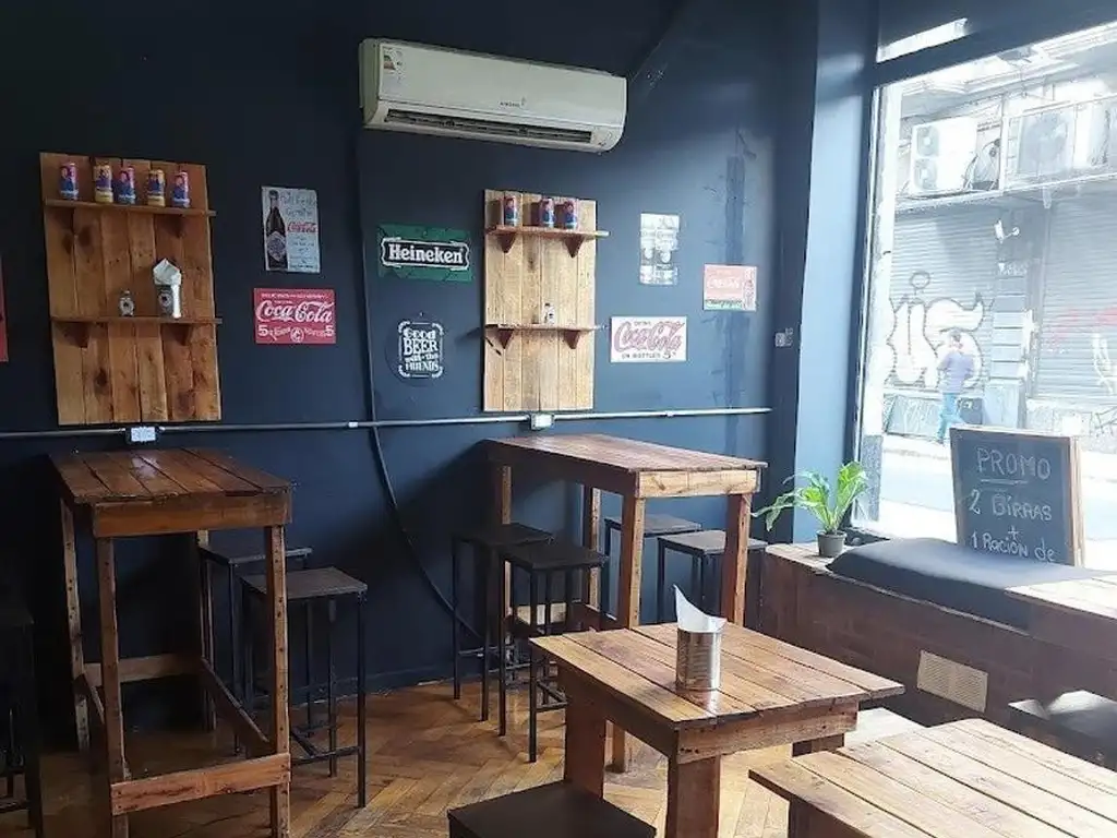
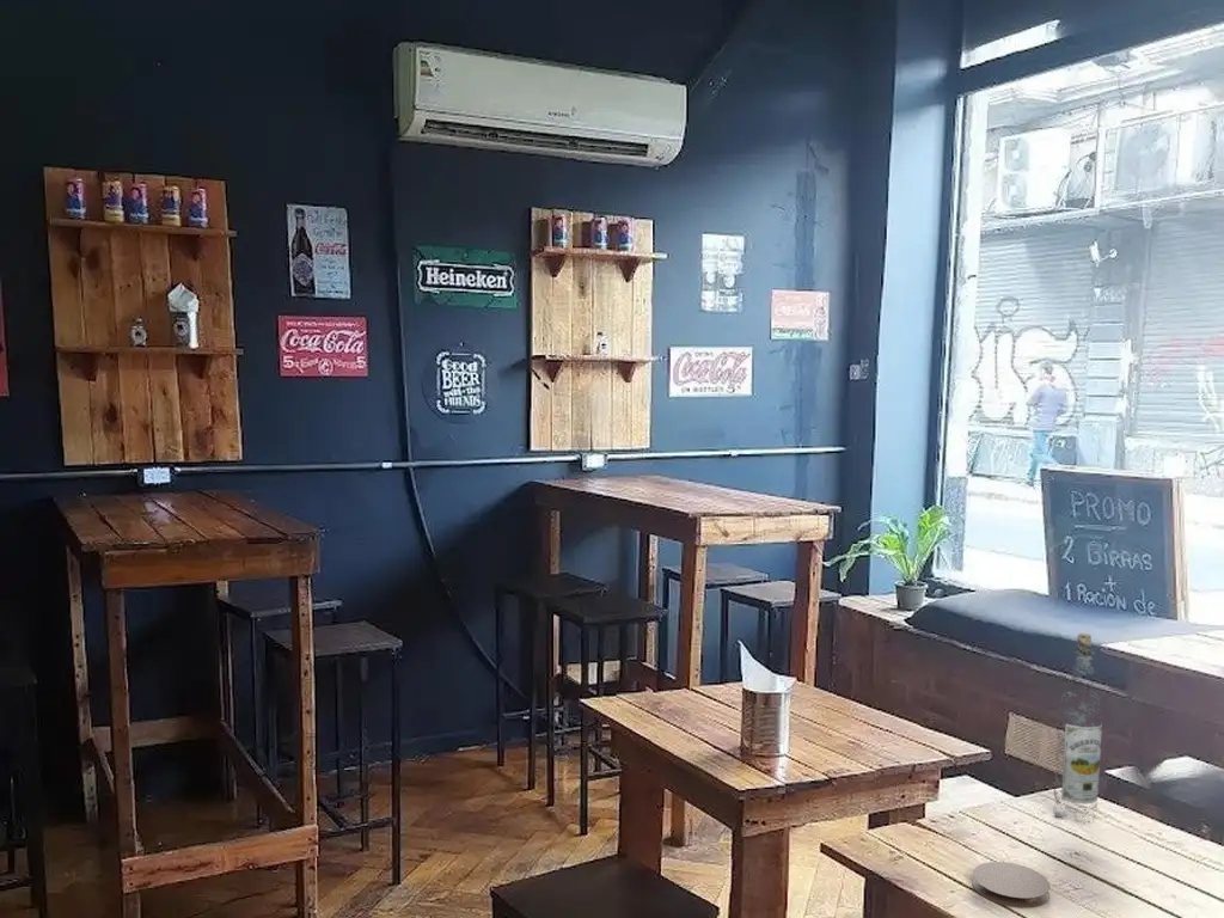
+ coaster (1010, 883)
+ vodka (1078, 726)
